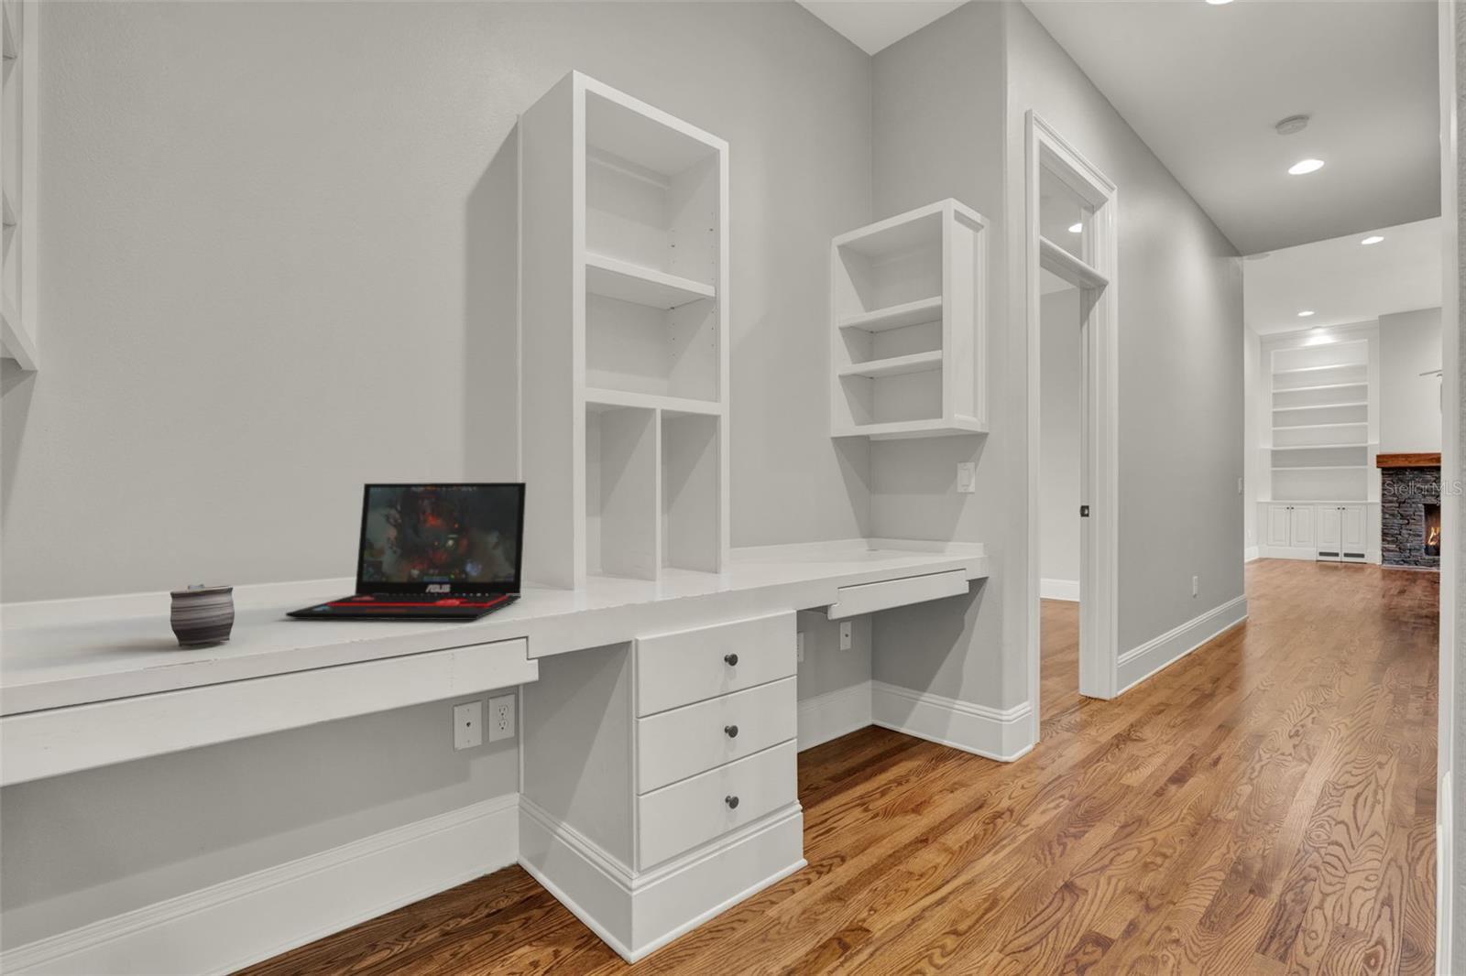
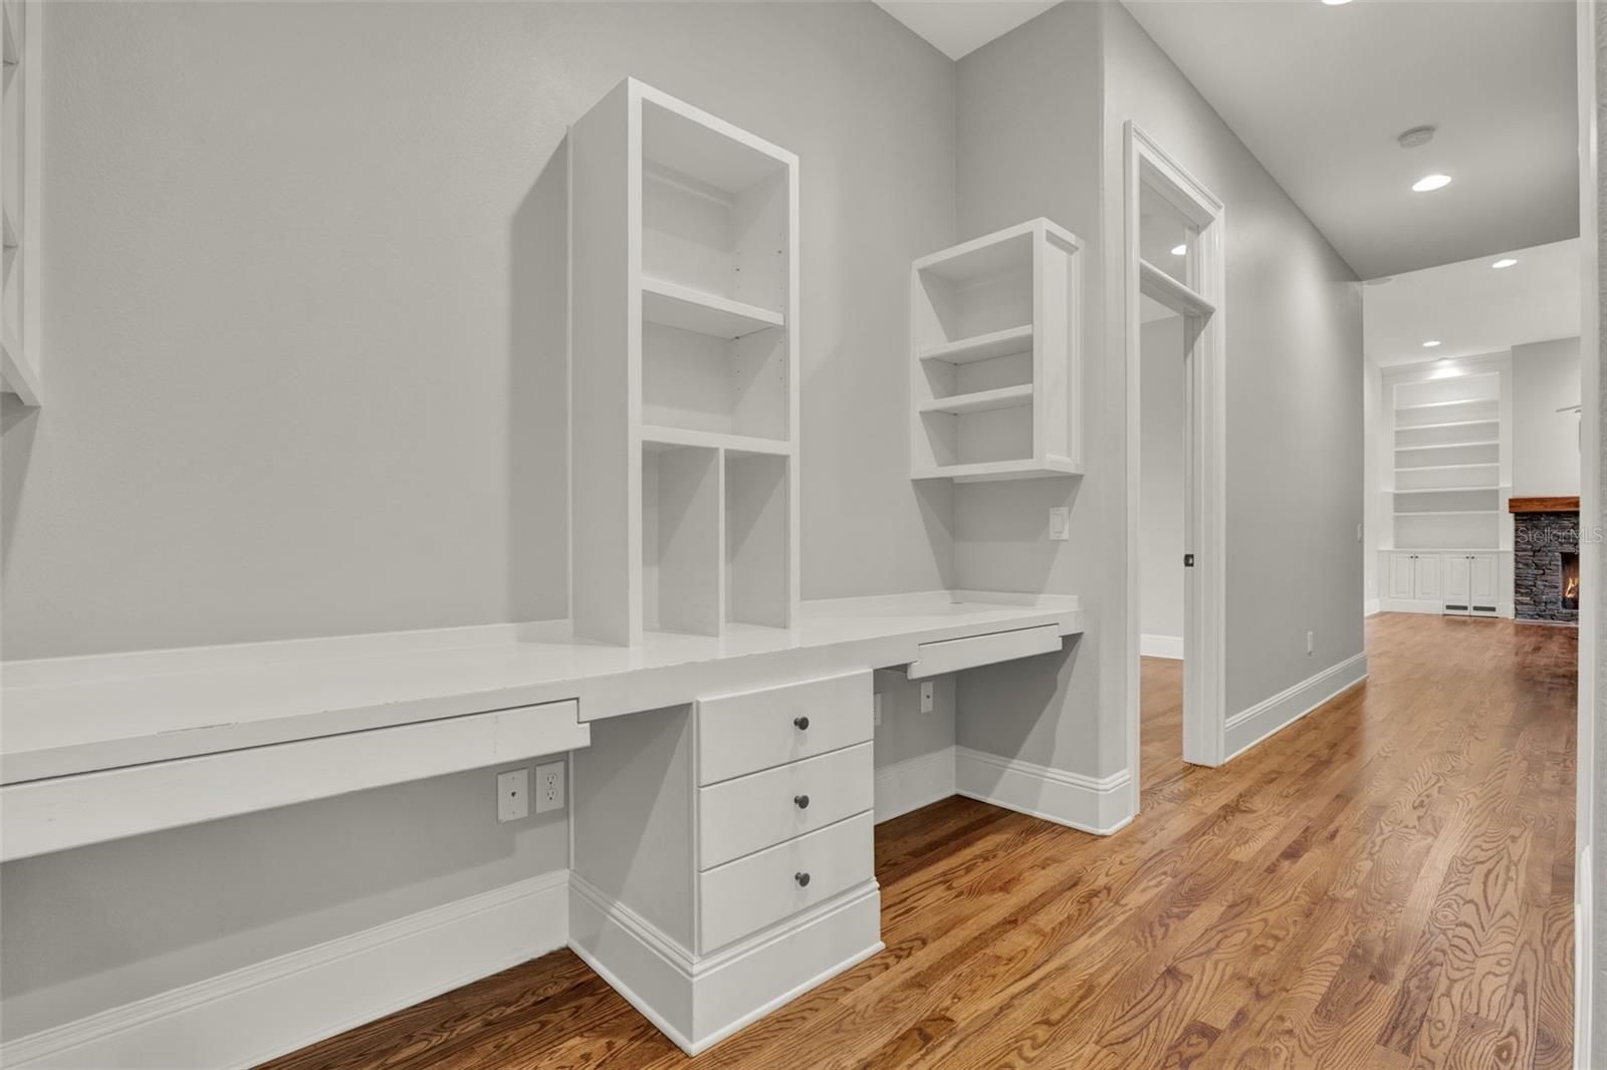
- laptop (415, 545)
- mug (198, 613)
